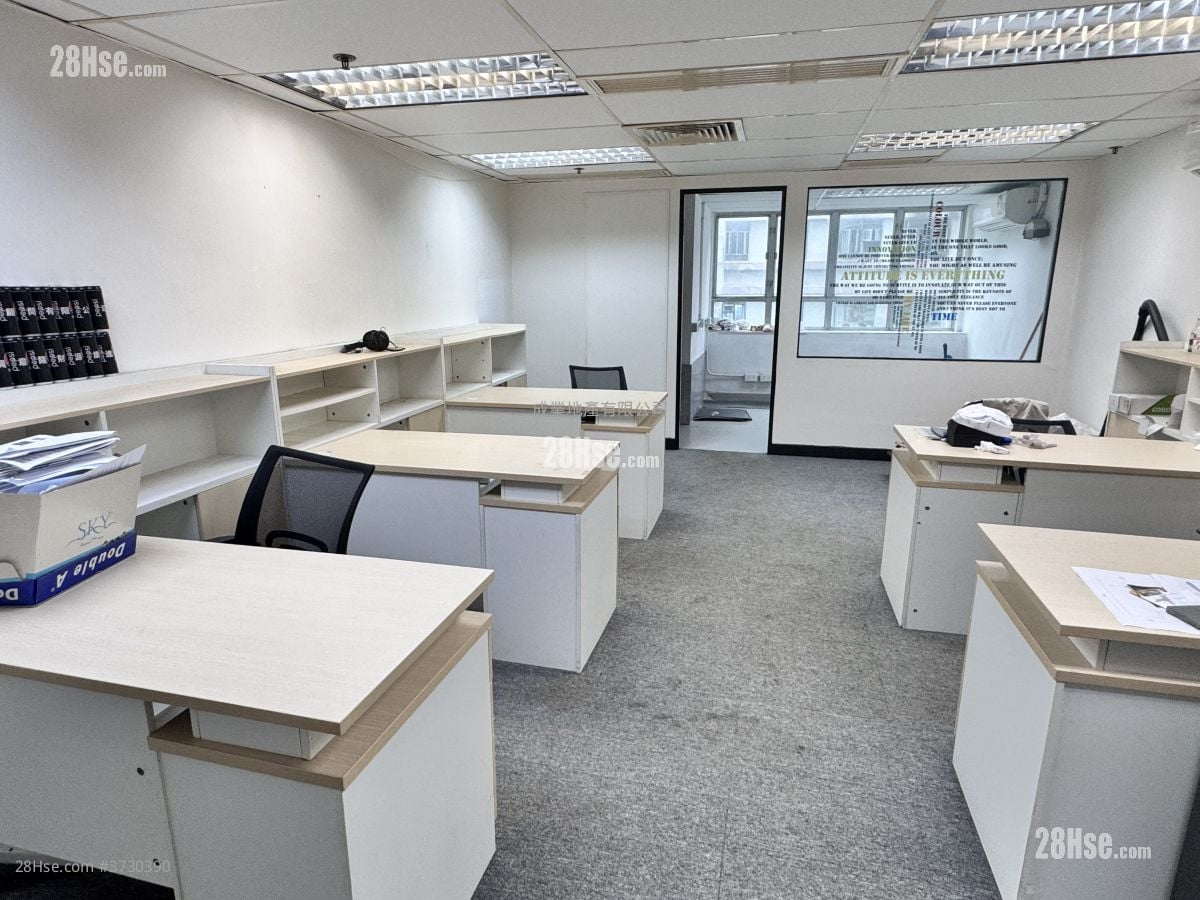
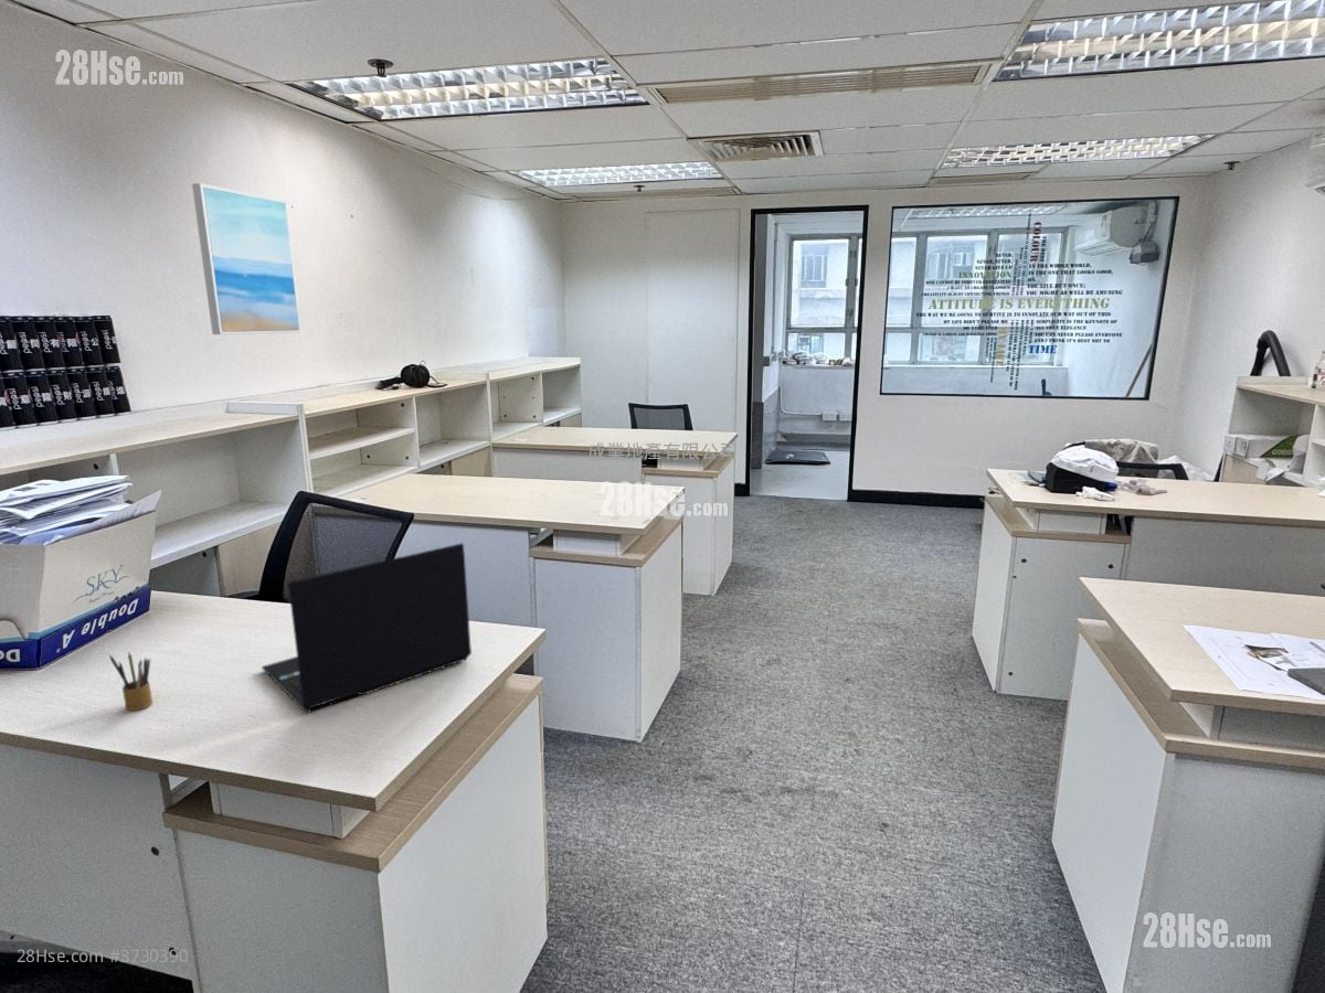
+ pencil box (132, 680)
+ wall art (251, 264)
+ laptop (363, 607)
